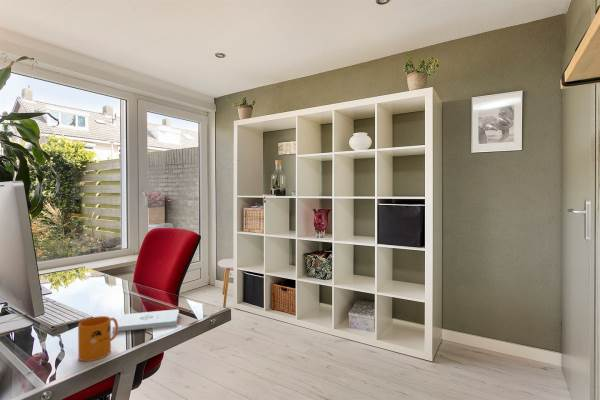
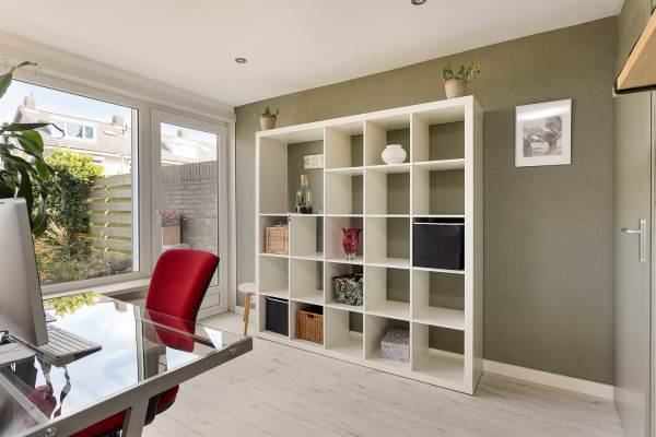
- mug (100, 335)
- notepad (148, 319)
